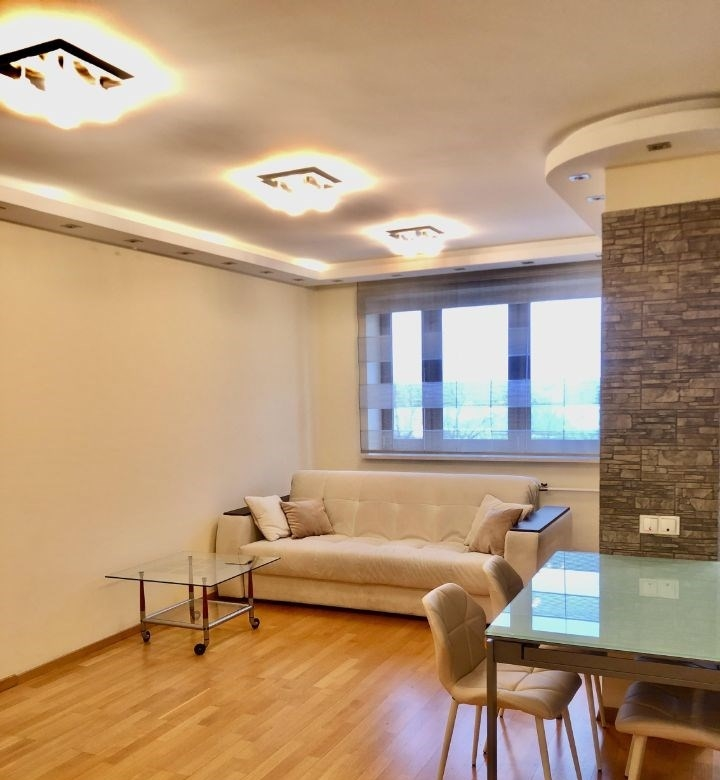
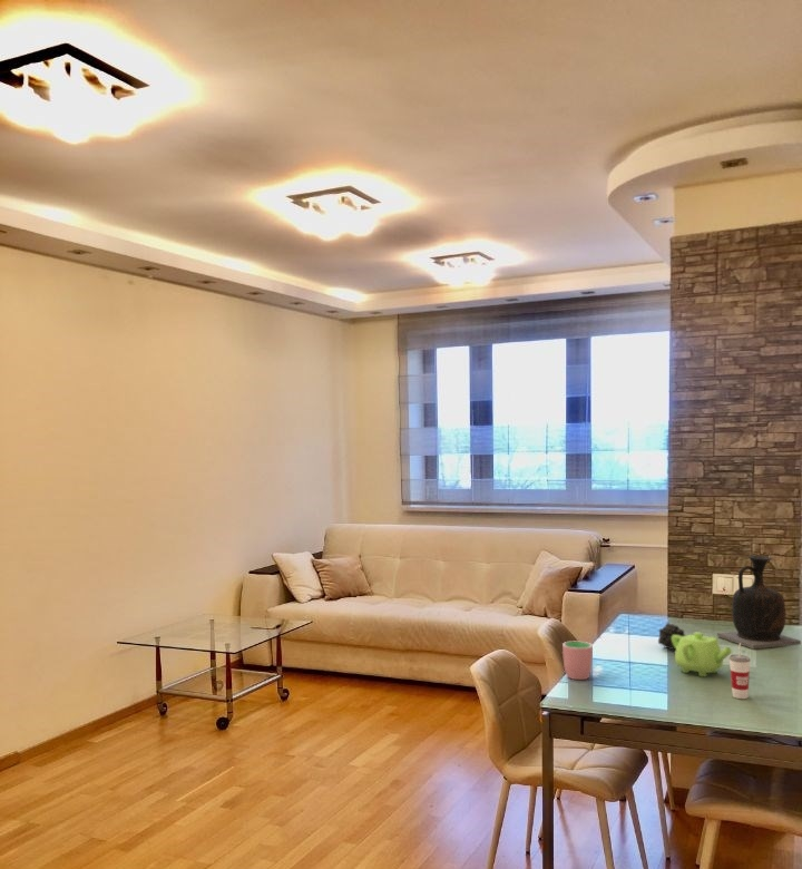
+ fruit (672, 635)
+ cup (579, 658)
+ vase (757, 598)
+ teapot (702, 652)
+ cup (740, 670)
